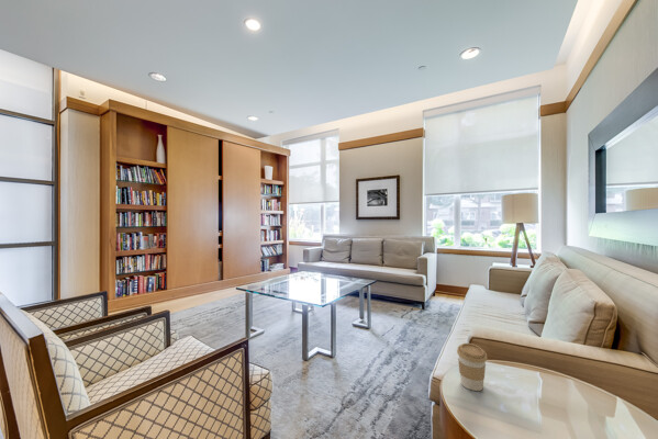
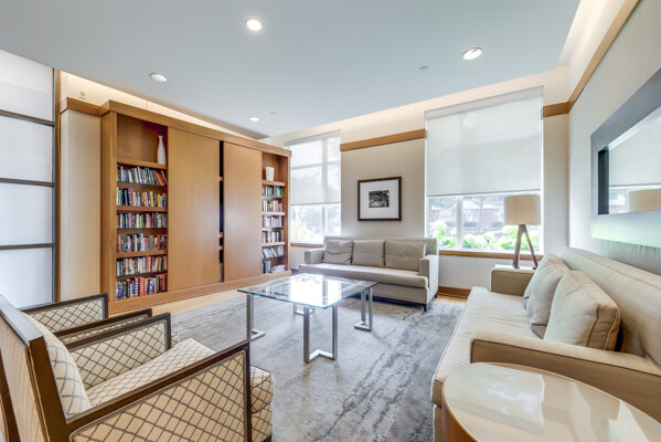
- coffee cup (471, 365)
